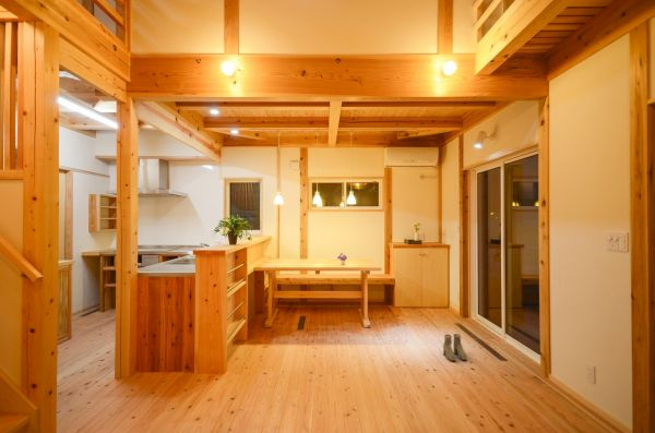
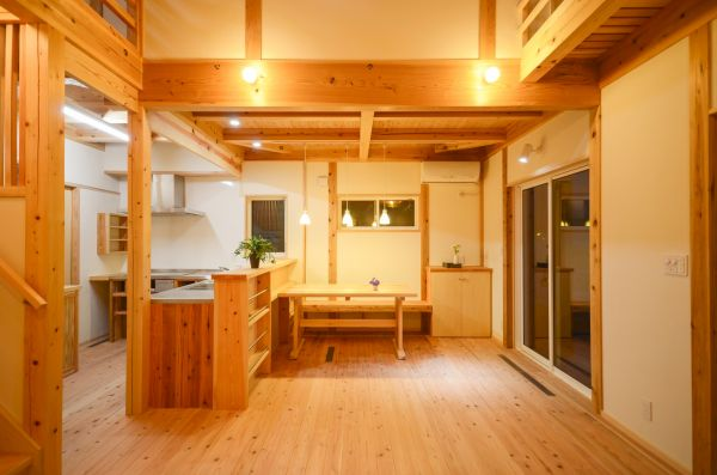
- boots (454, 346)
